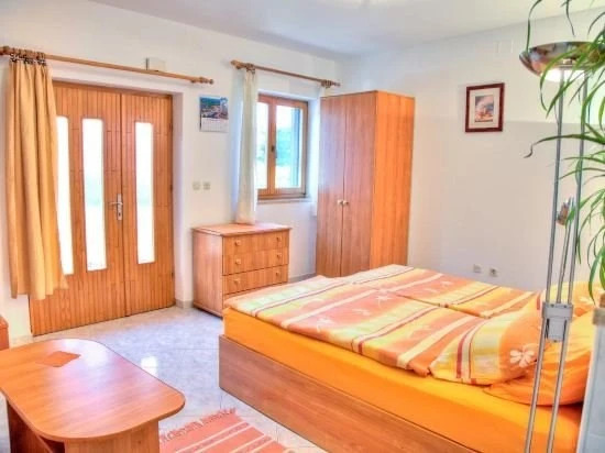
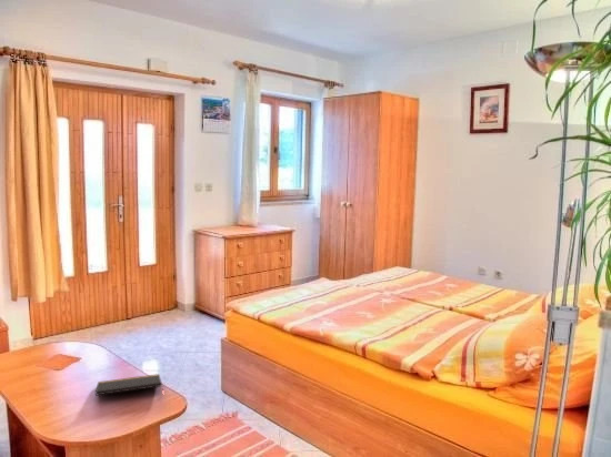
+ notepad (129, 384)
